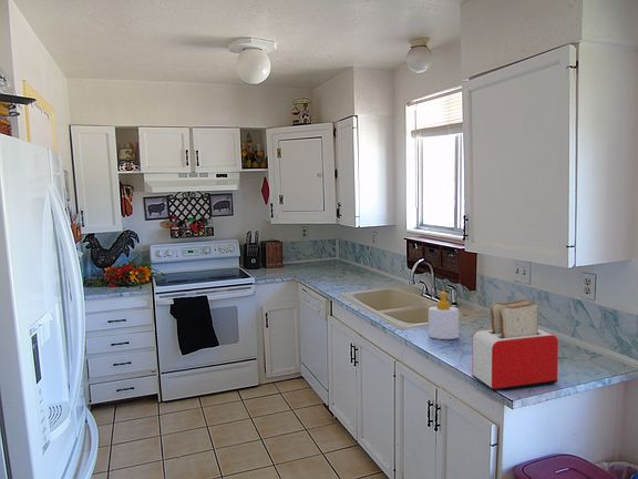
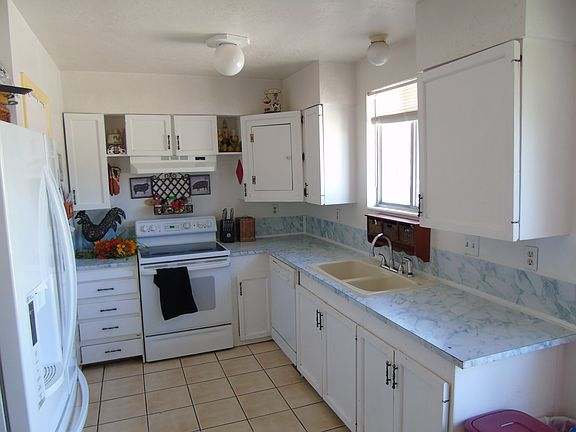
- soap bottle (443, 315)
- toaster (516, 342)
